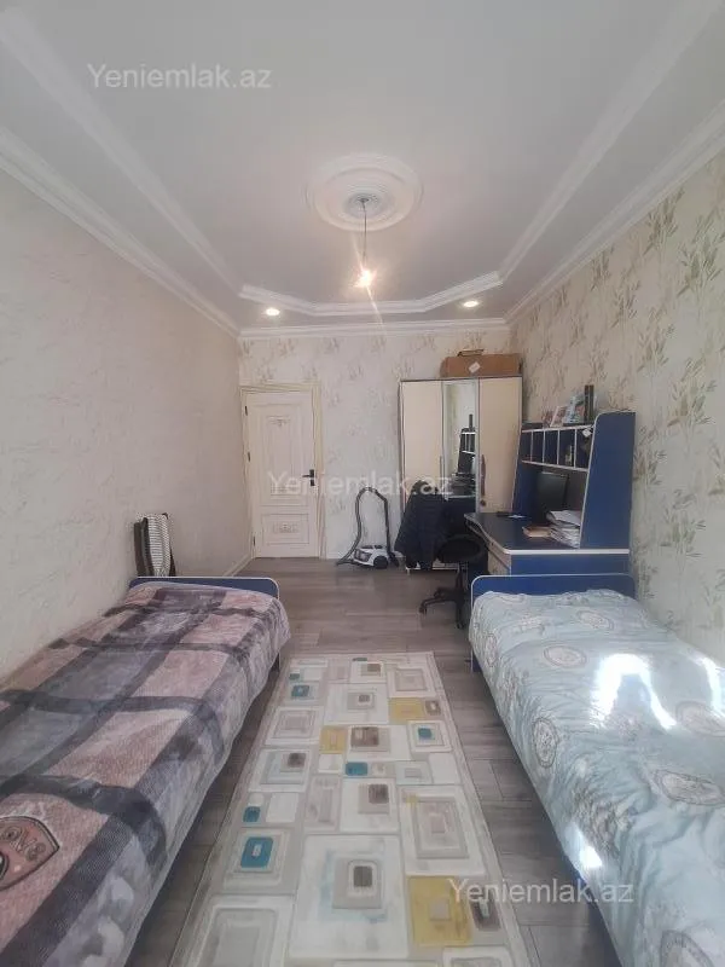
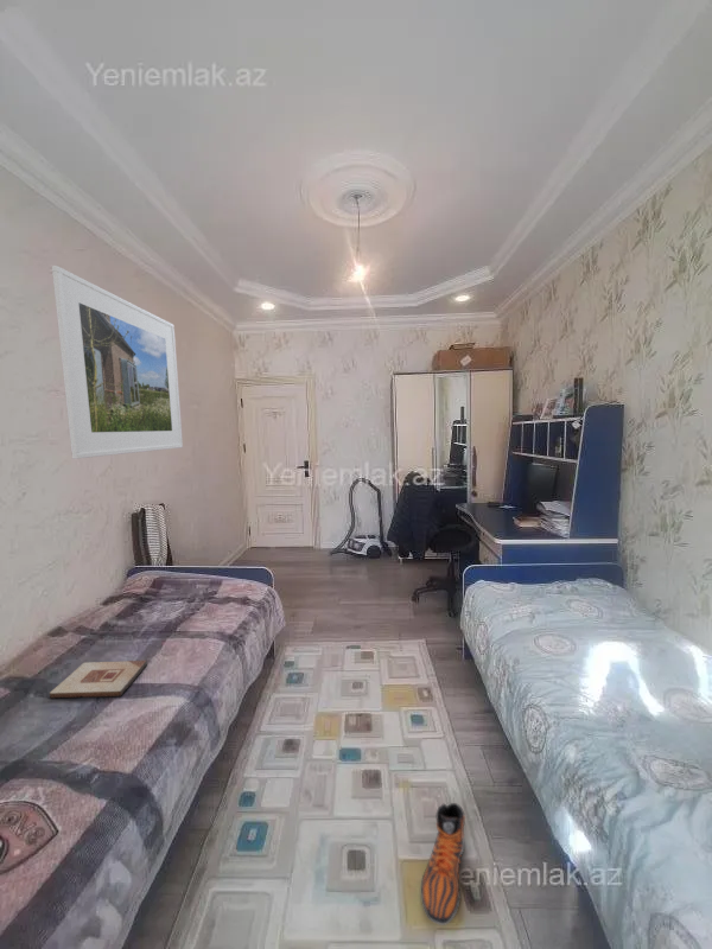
+ wooden plaque (101, 677)
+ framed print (133, 378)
+ sneaker (443, 849)
